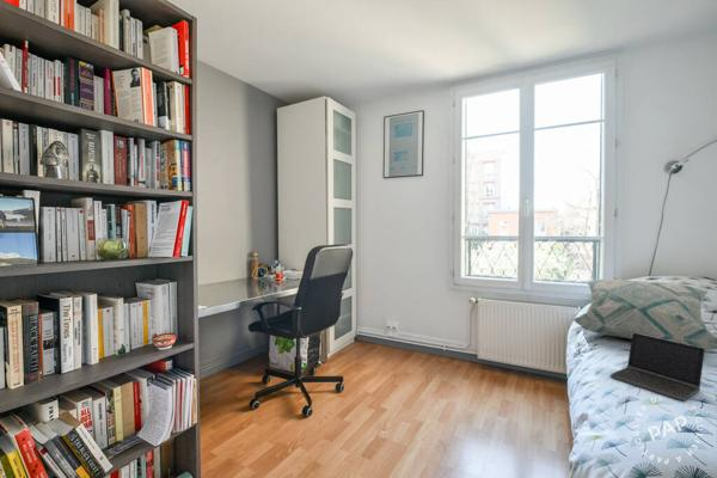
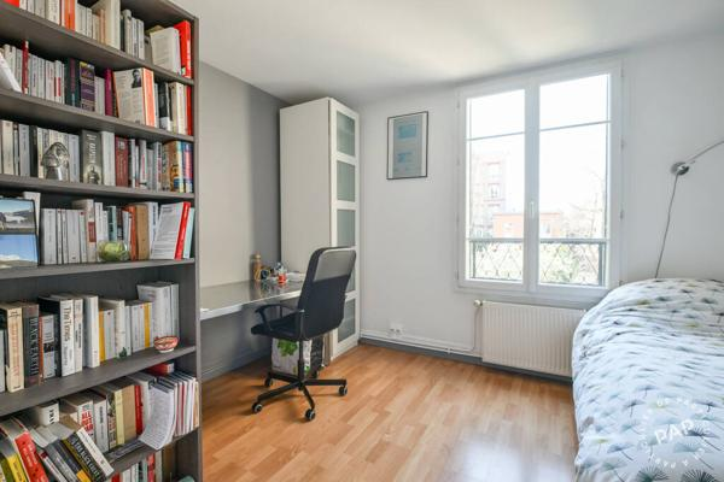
- decorative pillow (641, 308)
- laptop computer (655, 362)
